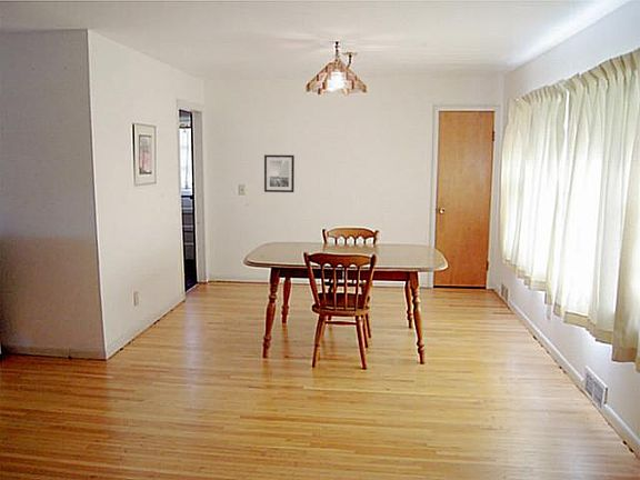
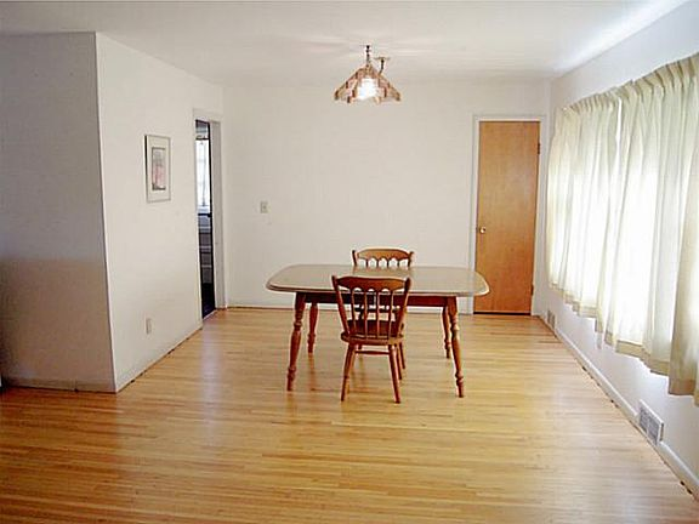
- wall art (279, 173)
